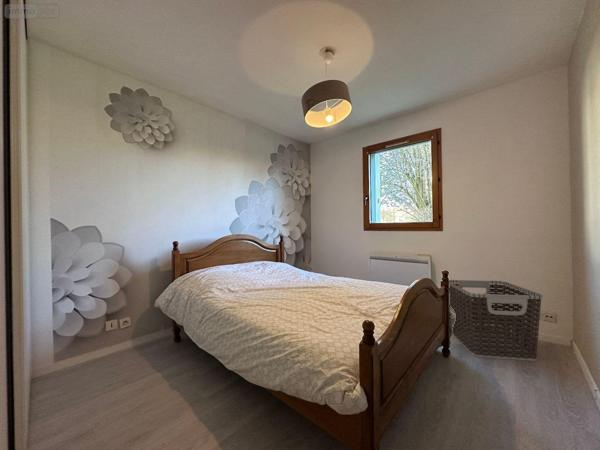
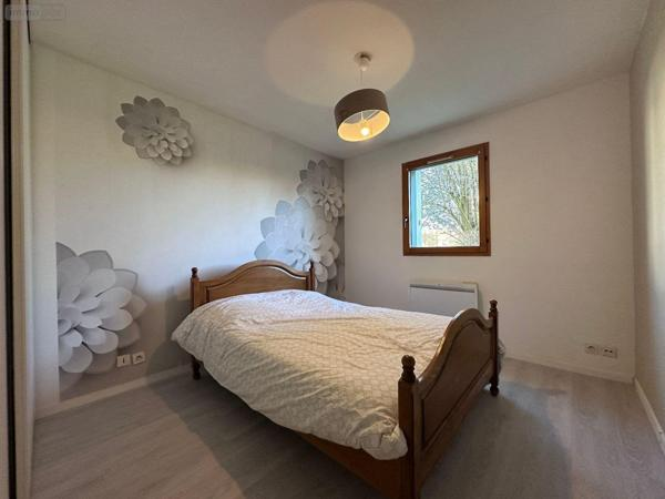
- clothes hamper (488, 315)
